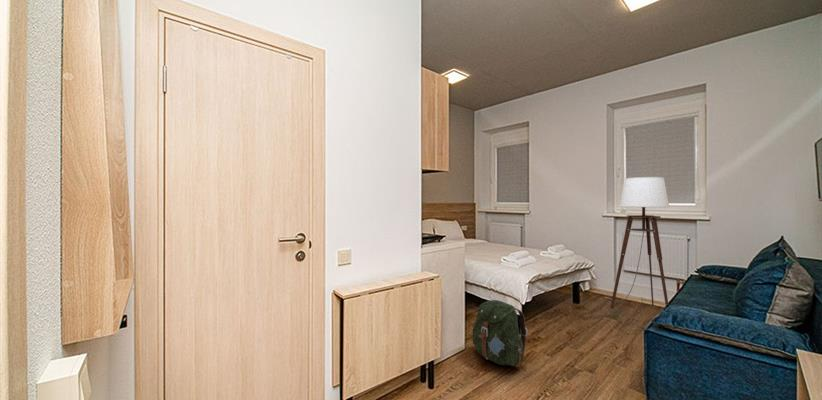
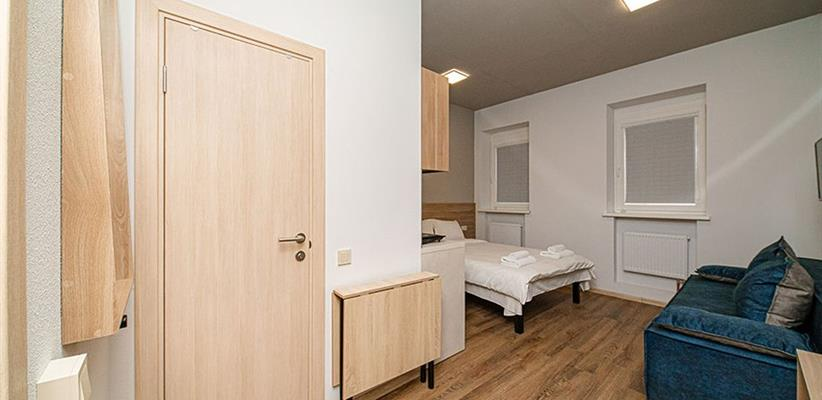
- floor lamp (641, 244)
- backpack (499, 330)
